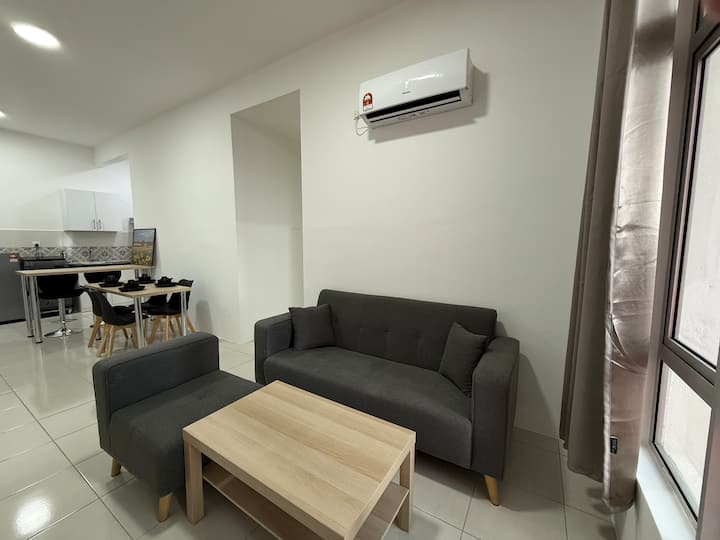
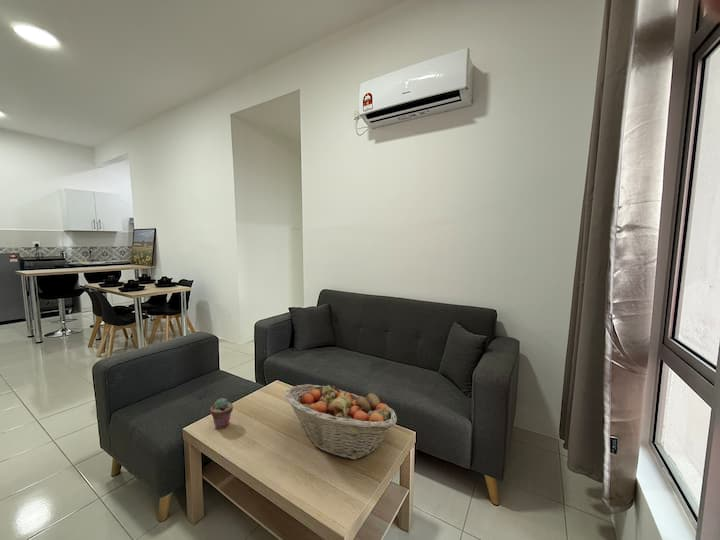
+ fruit basket (339, 411)
+ potted succulent (221, 411)
